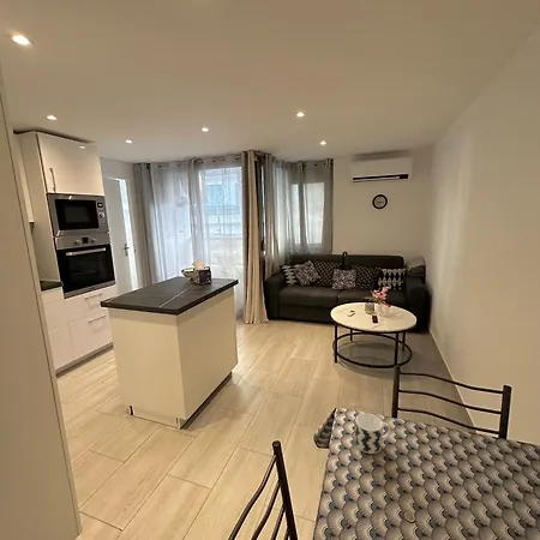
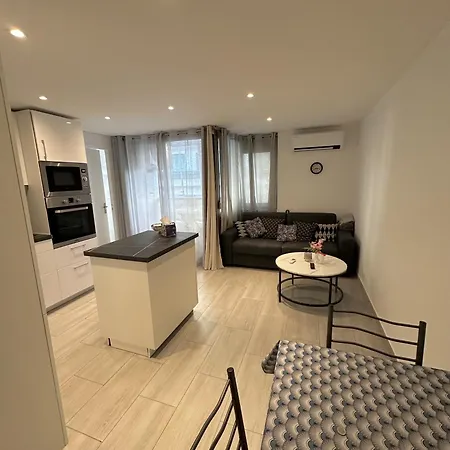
- cup (372, 432)
